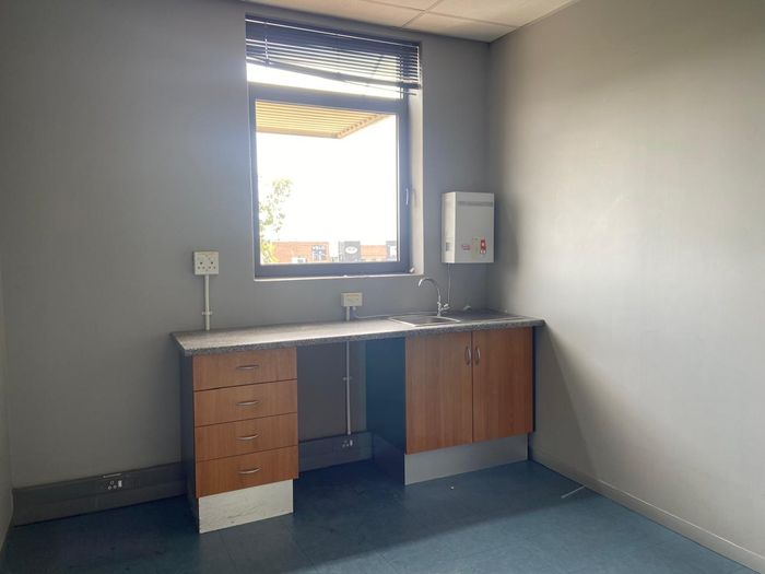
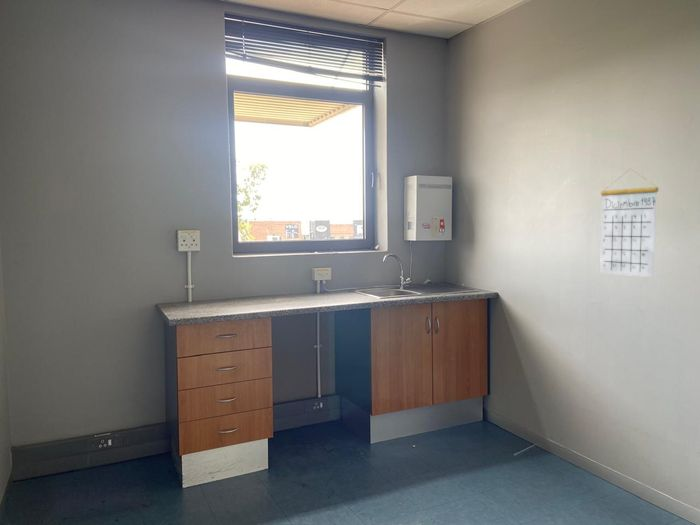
+ calendar (627, 222)
